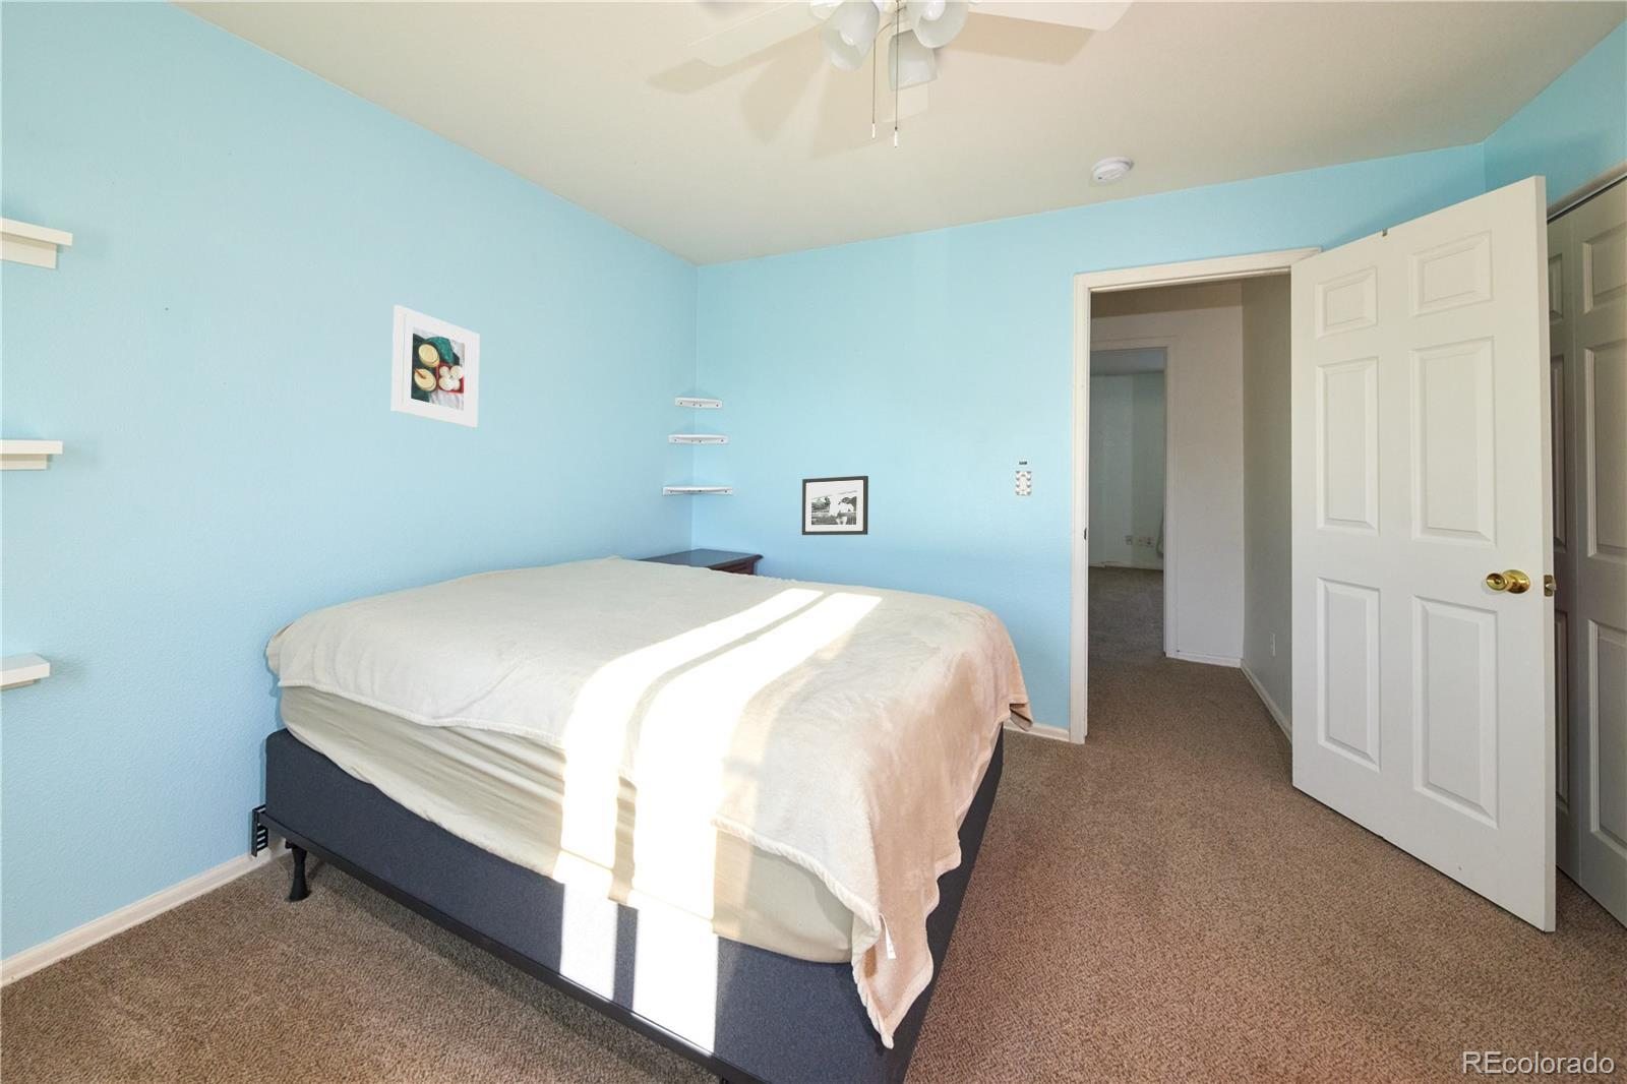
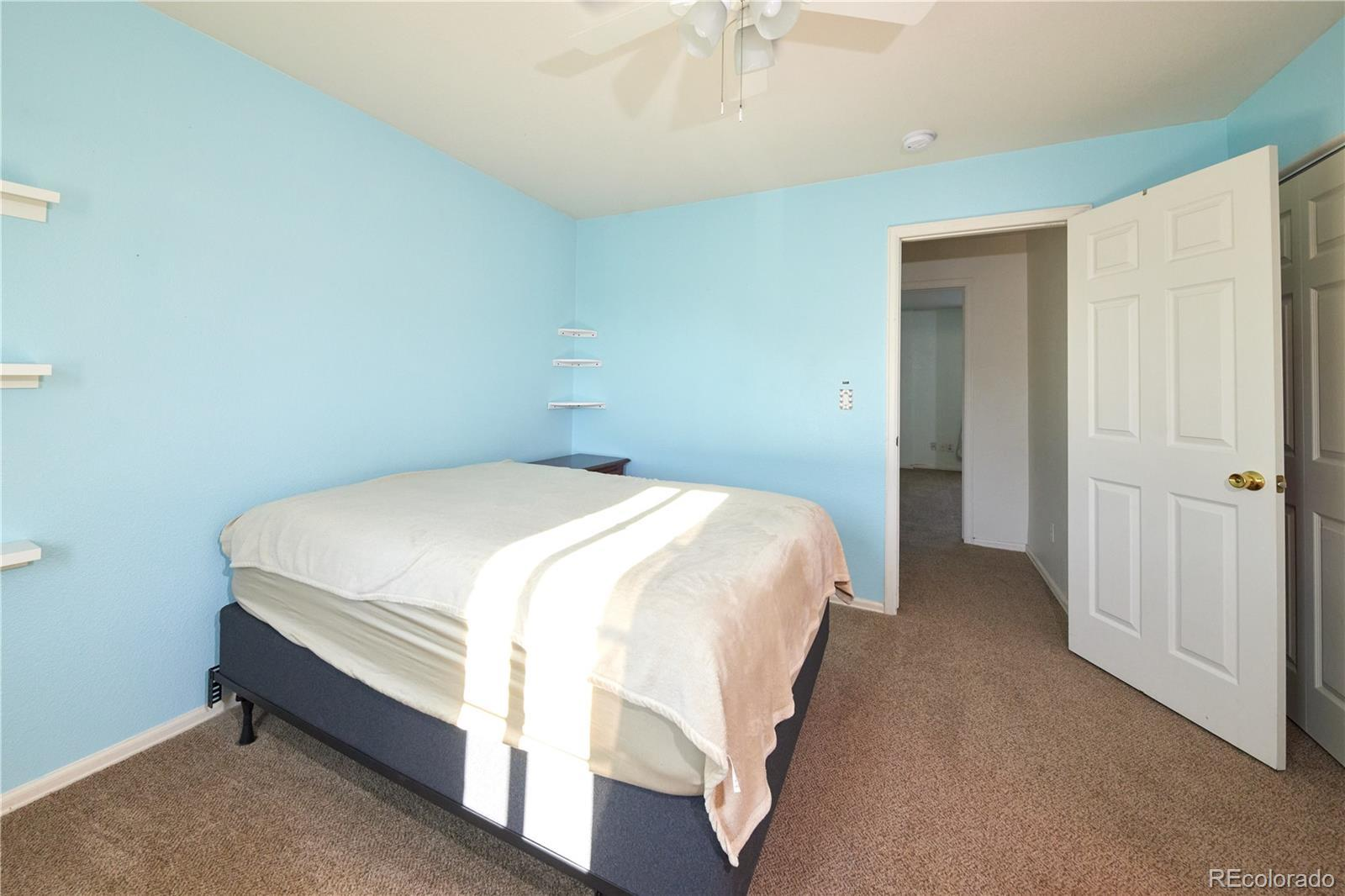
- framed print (437, 370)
- picture frame (833, 506)
